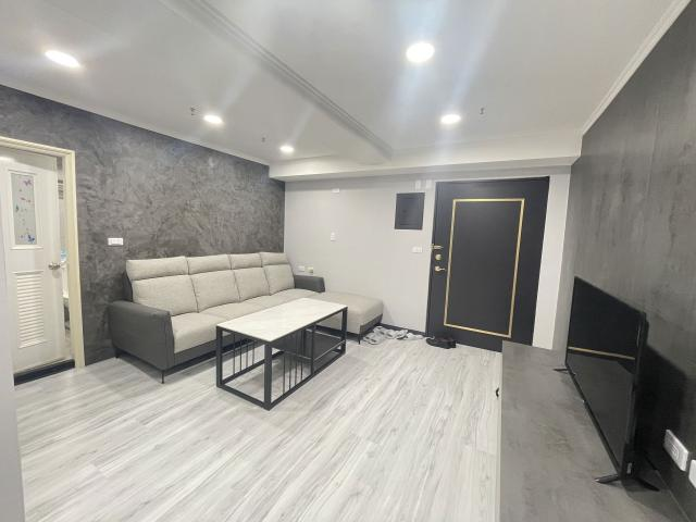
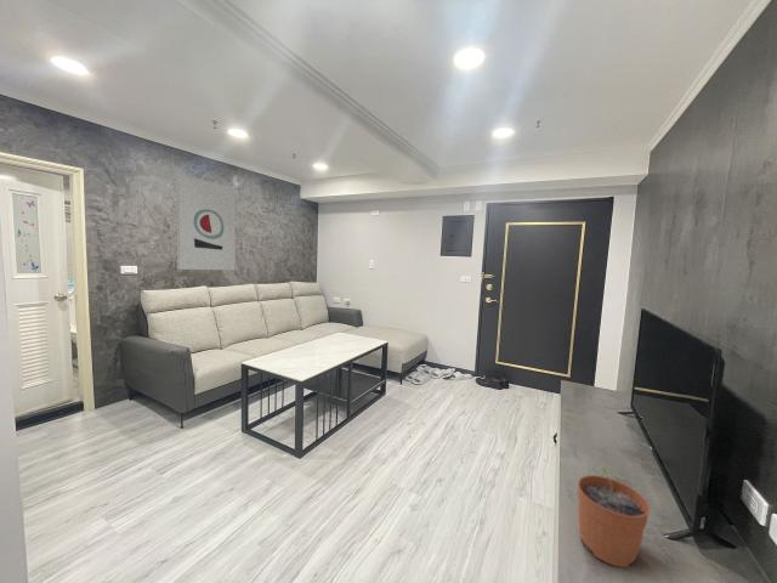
+ wall art (208, 226)
+ plant pot (609, 506)
